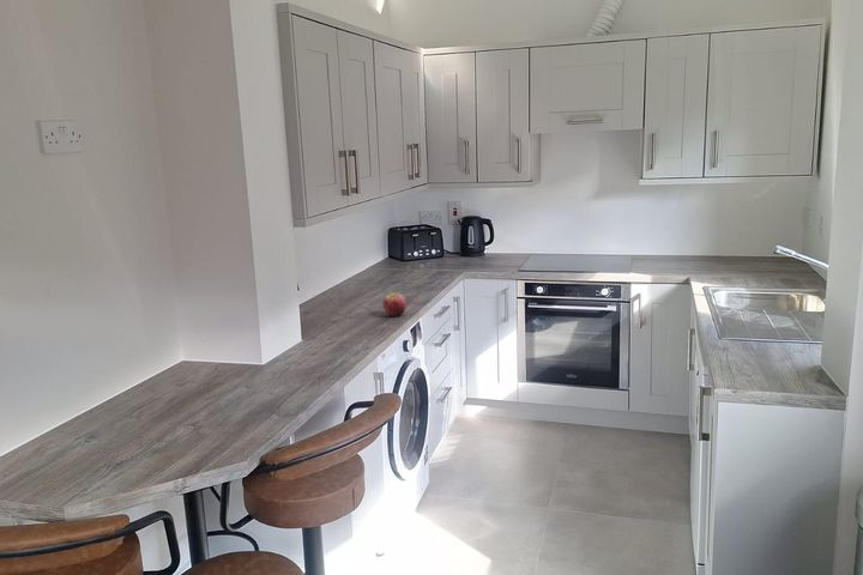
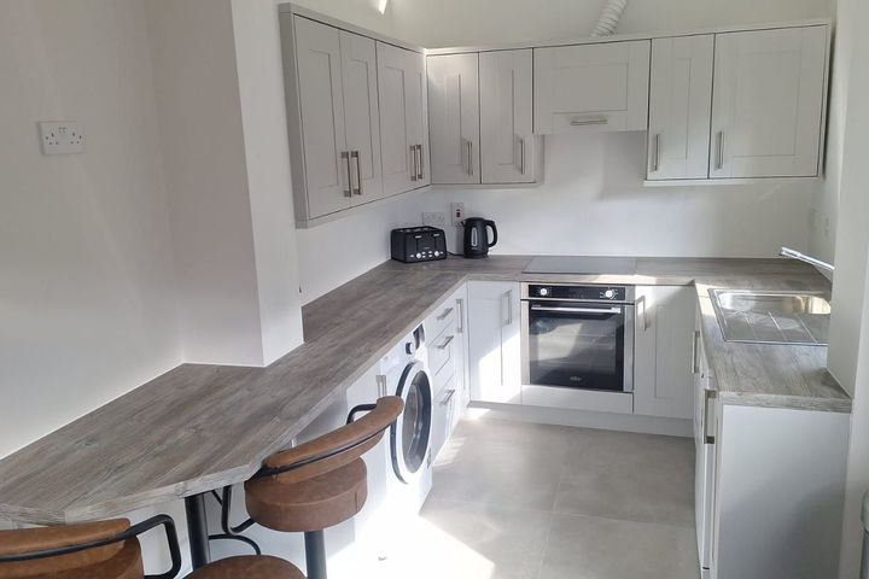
- apple (394, 304)
